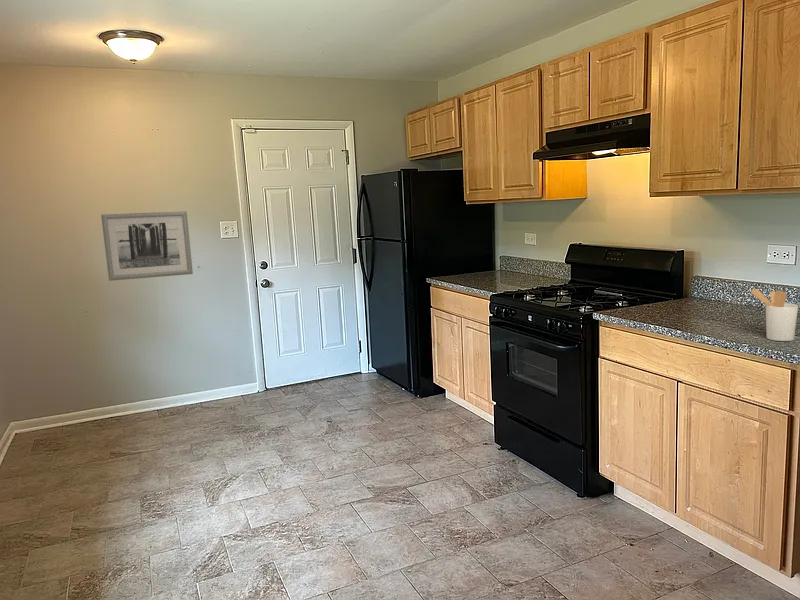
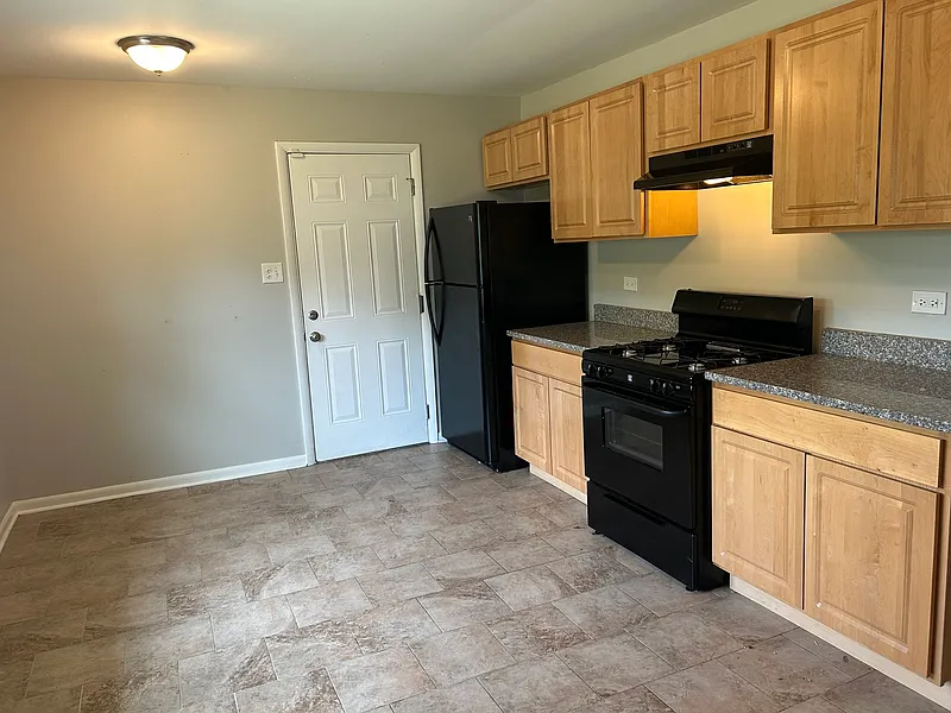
- wall art (148, 245)
- utensil holder (772, 313)
